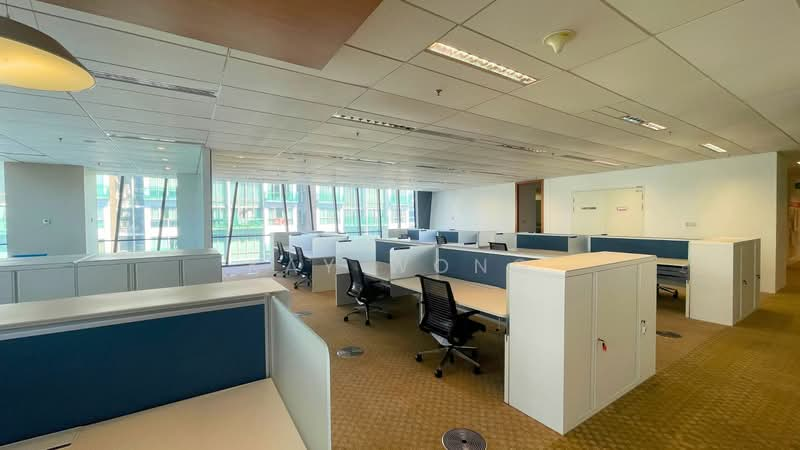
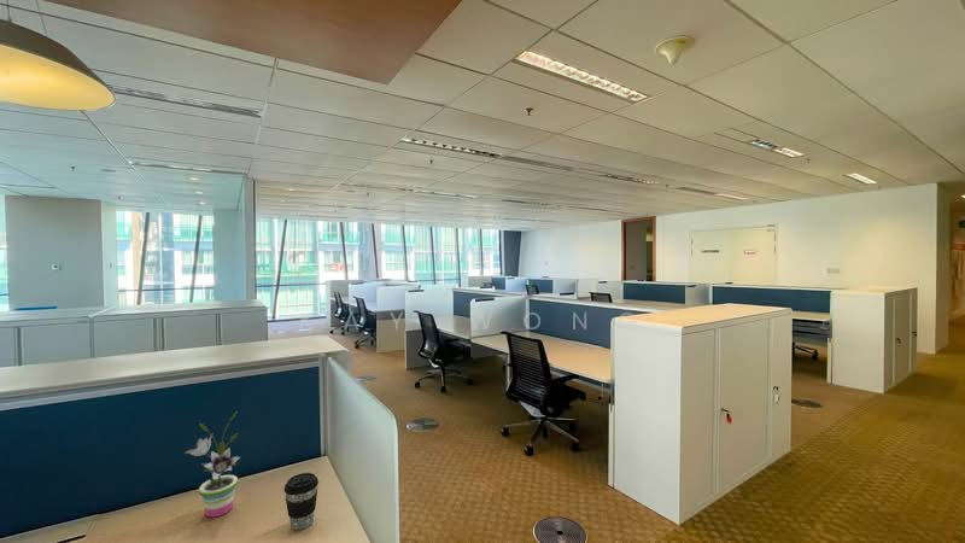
+ potted plant (211, 466)
+ coffee cup (302, 501)
